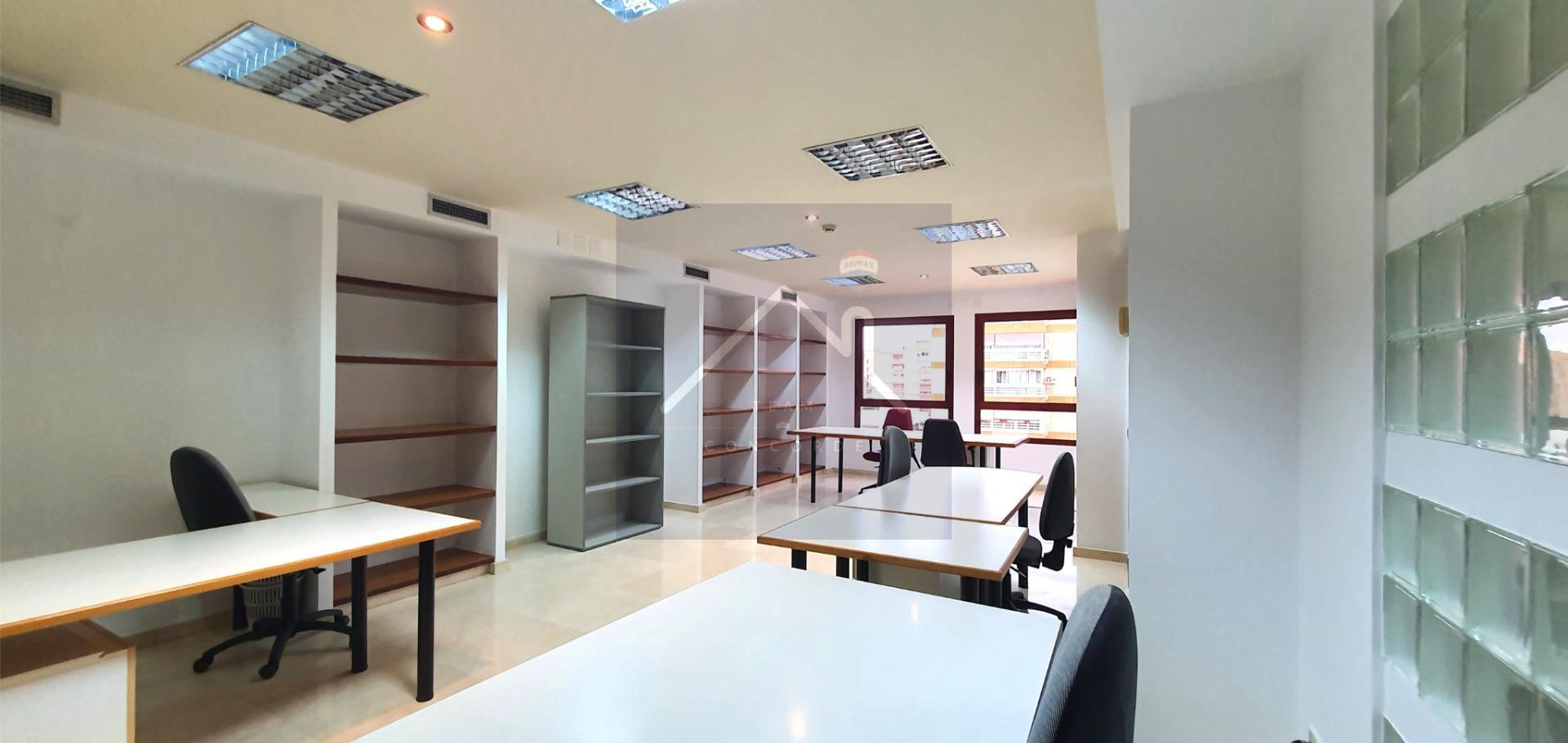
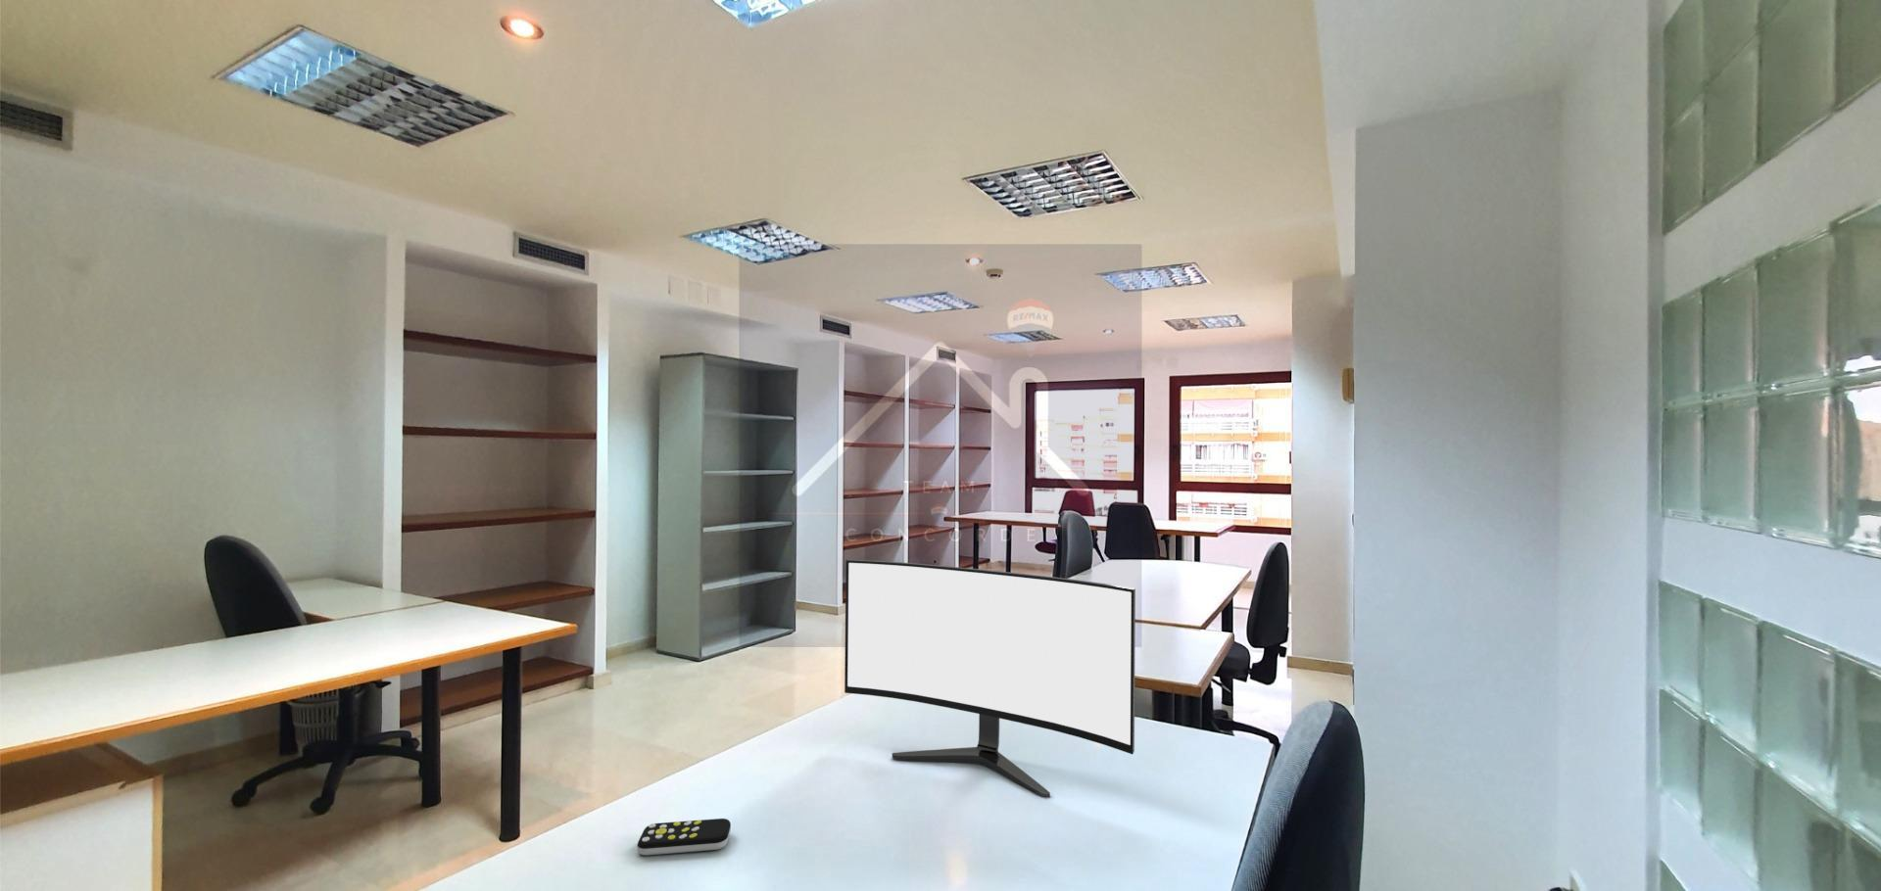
+ remote control (685, 835)
+ monitor (979, 668)
